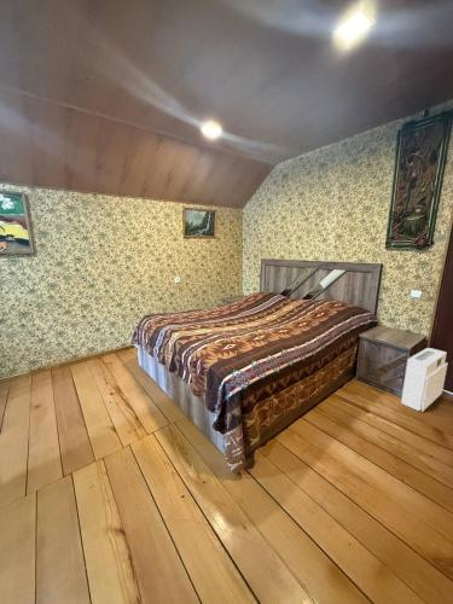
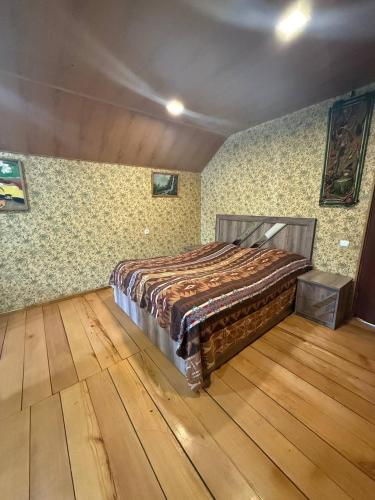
- air purifier (425, 377)
